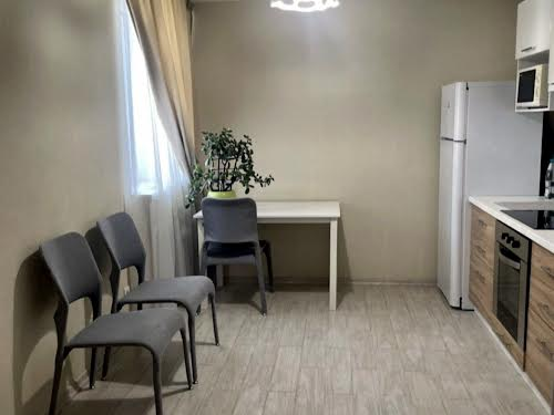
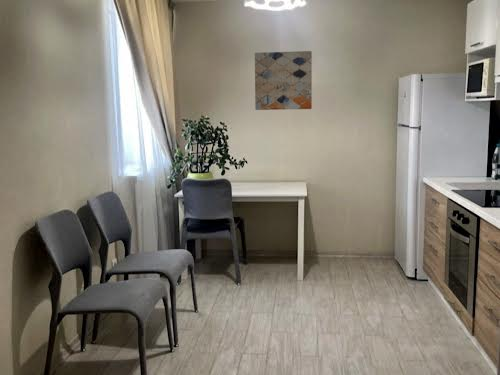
+ wall art (283, 81)
